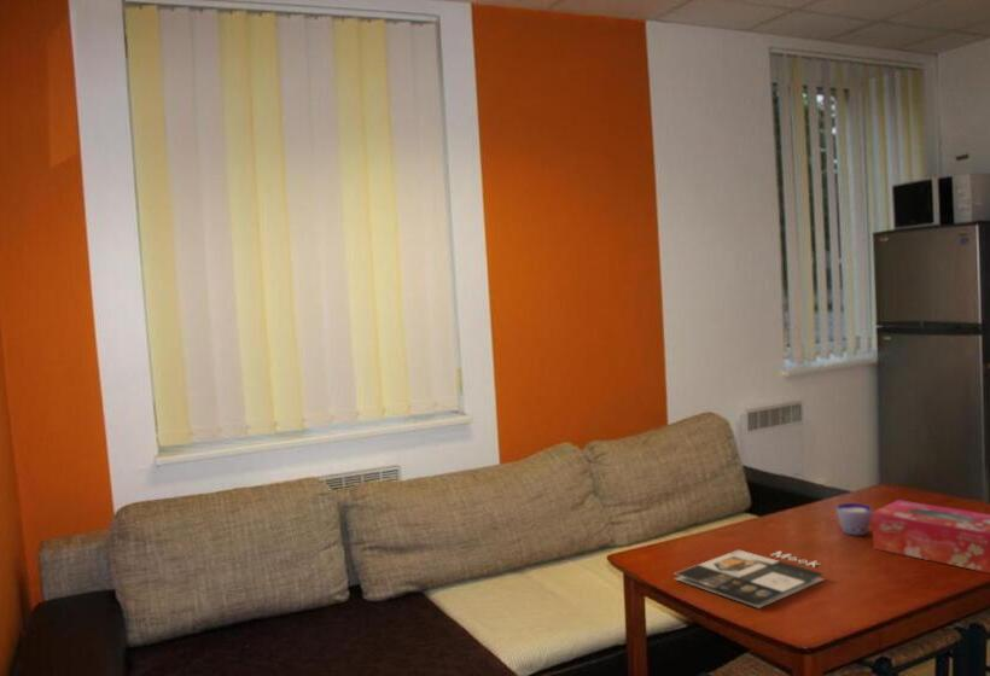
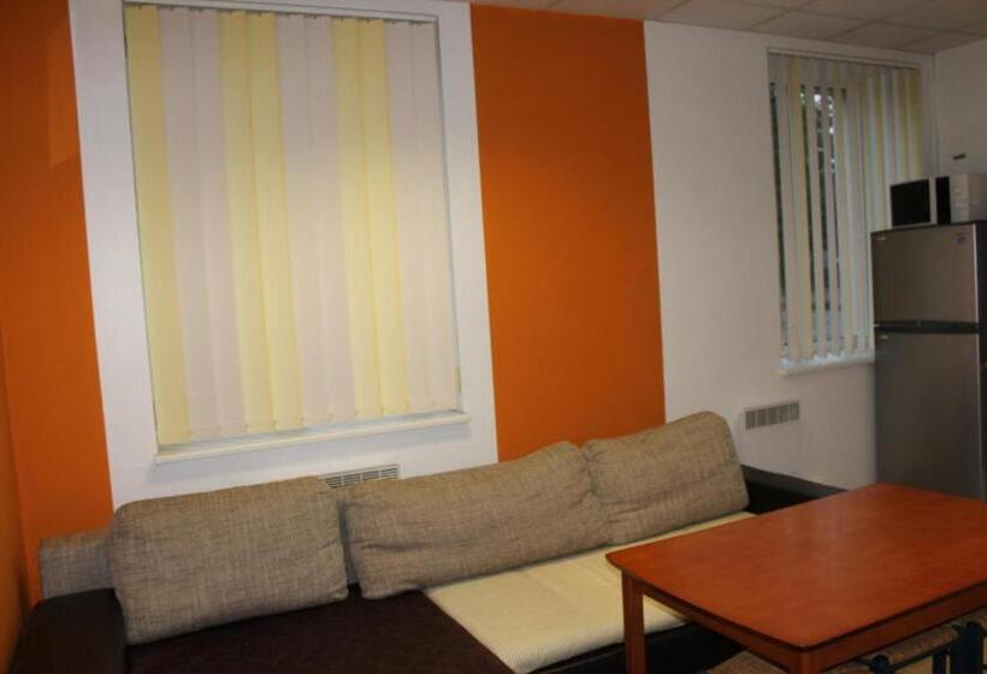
- tissue box (942, 534)
- cup (857, 518)
- magazine (759, 571)
